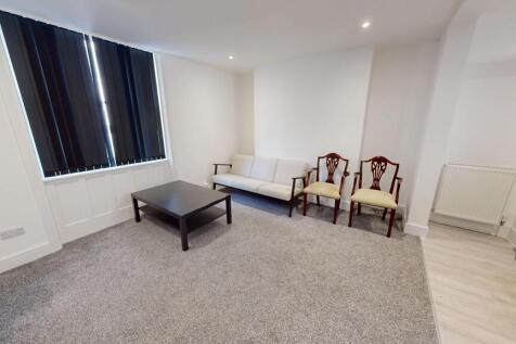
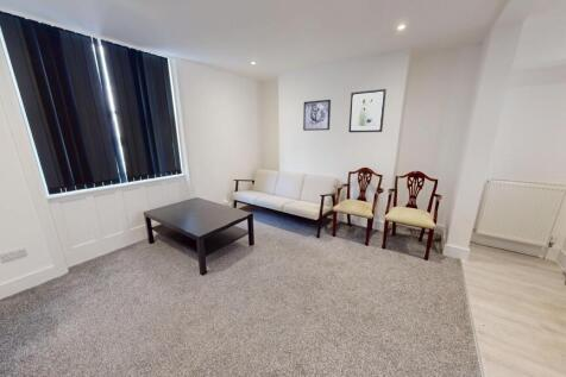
+ wall art (316, 115)
+ wall art (366, 112)
